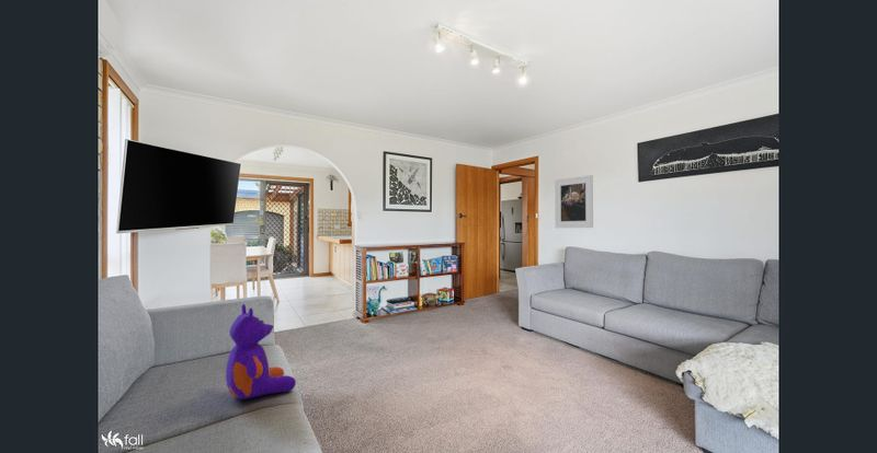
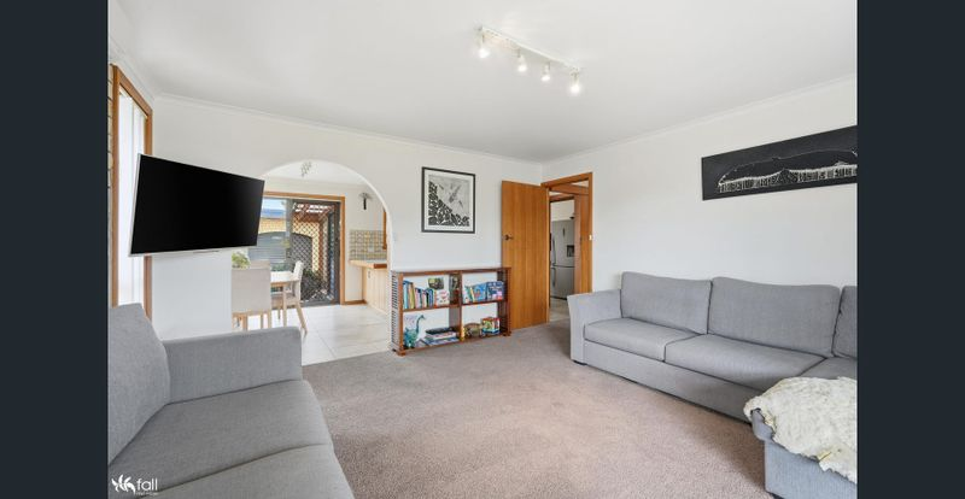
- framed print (572, 202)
- stuffed bear (260, 348)
